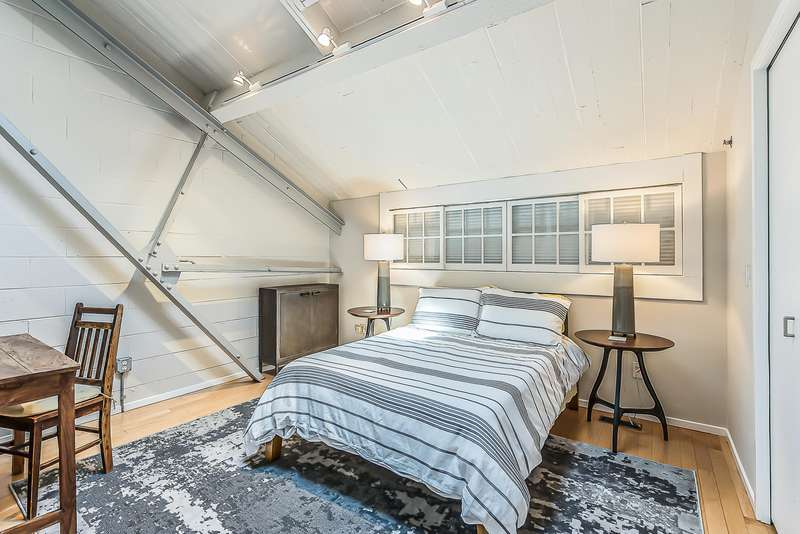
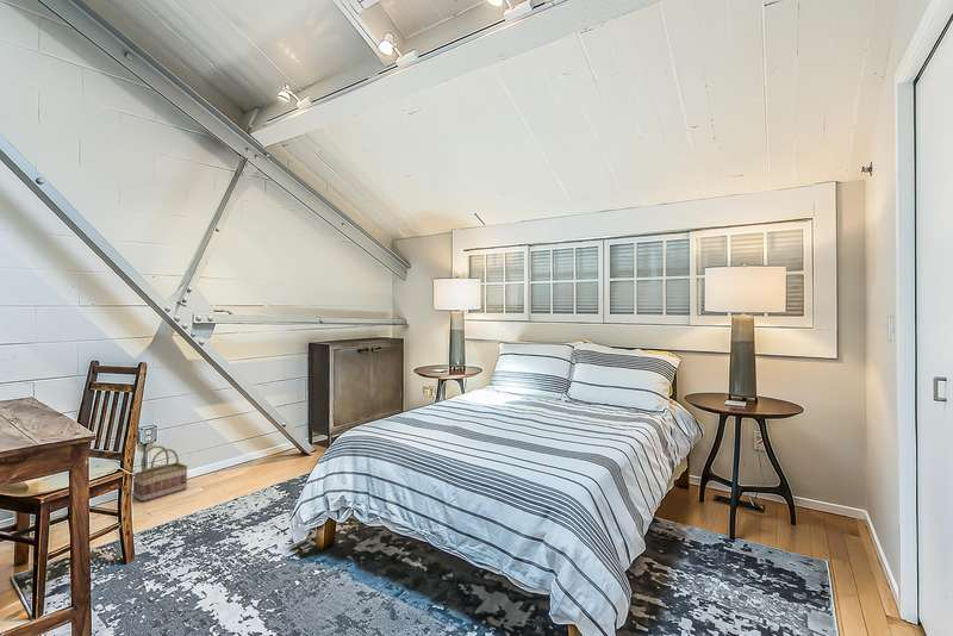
+ basket (160, 469)
